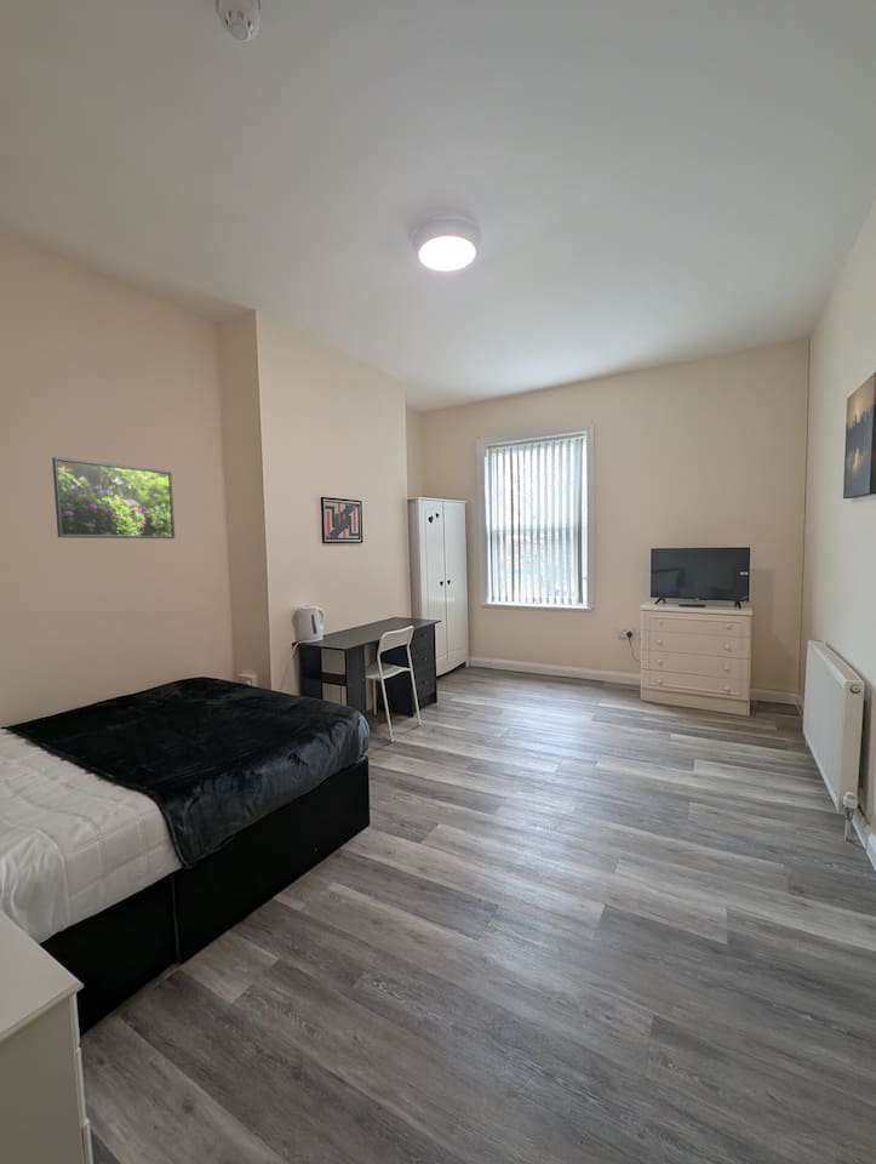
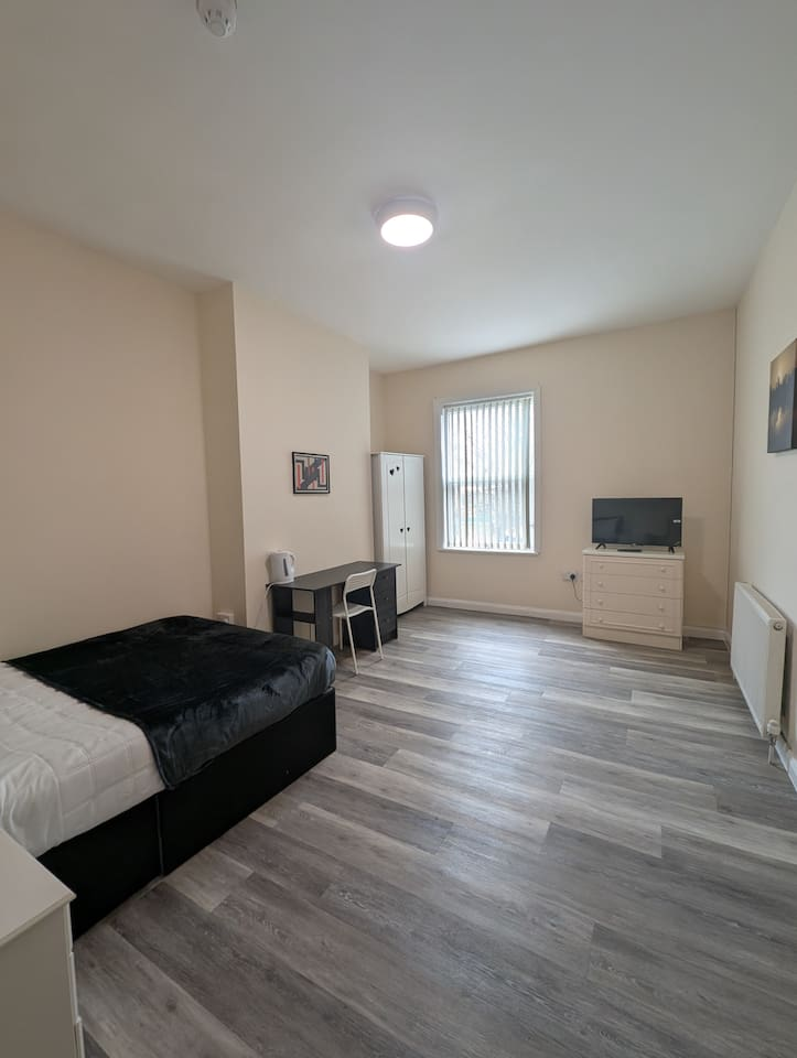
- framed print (119, 501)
